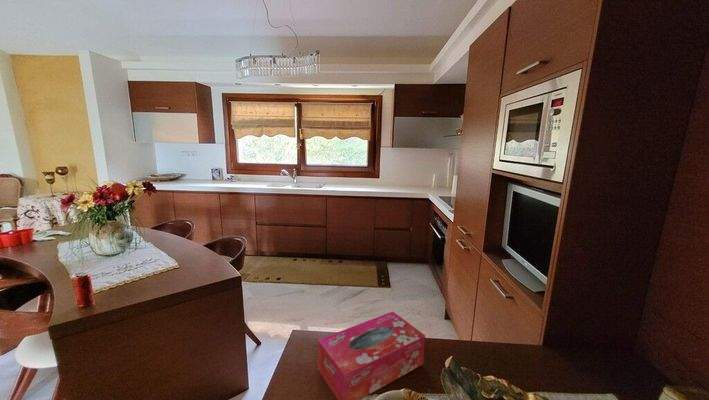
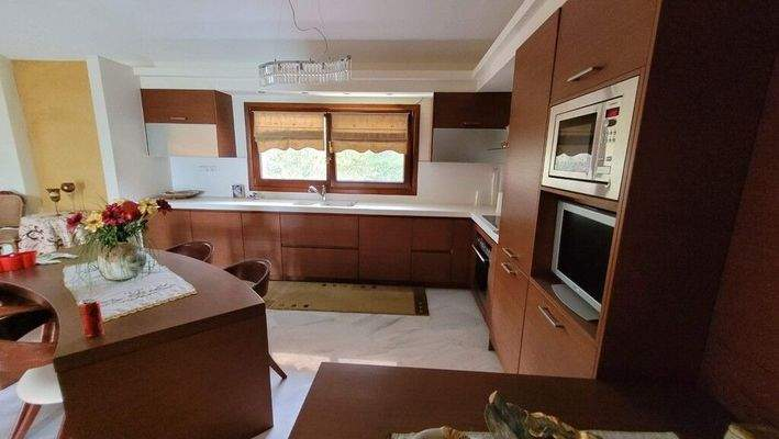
- tissue box (372, 352)
